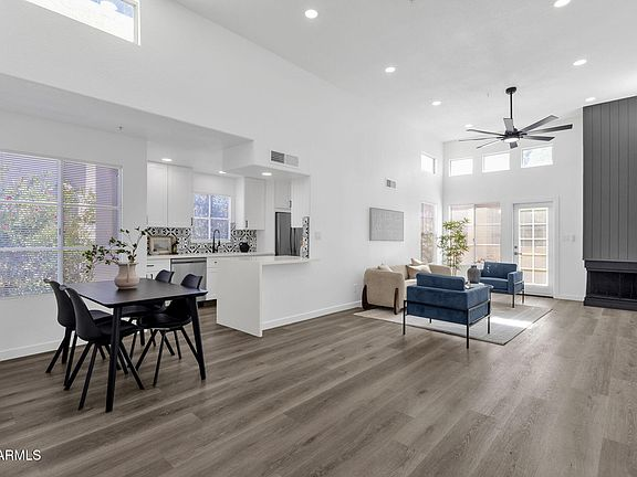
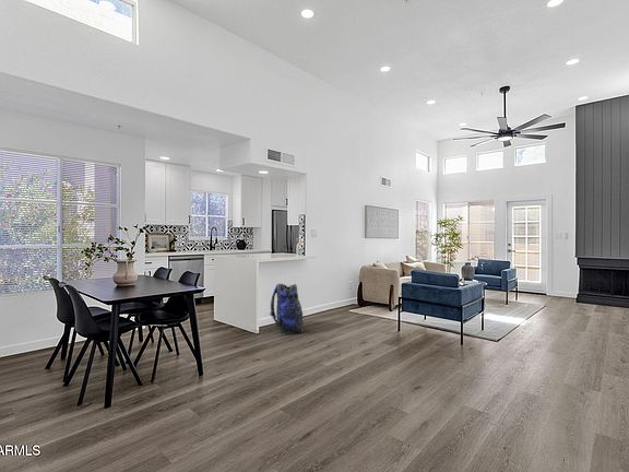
+ backpack (285, 306)
